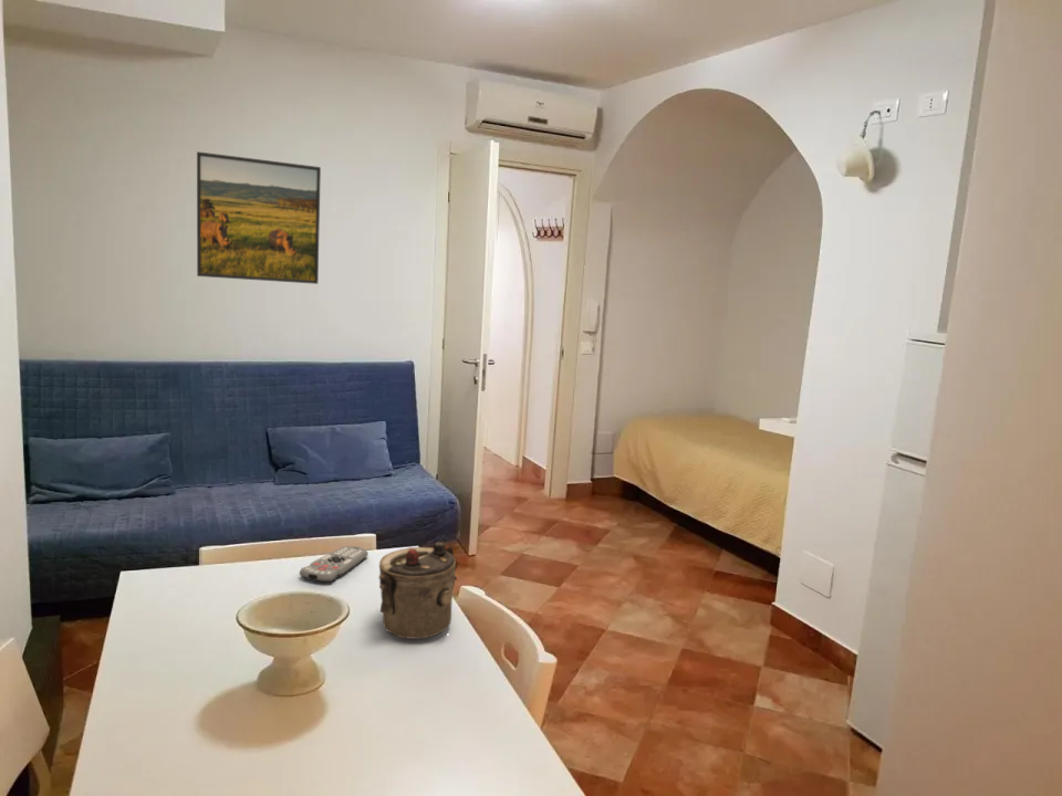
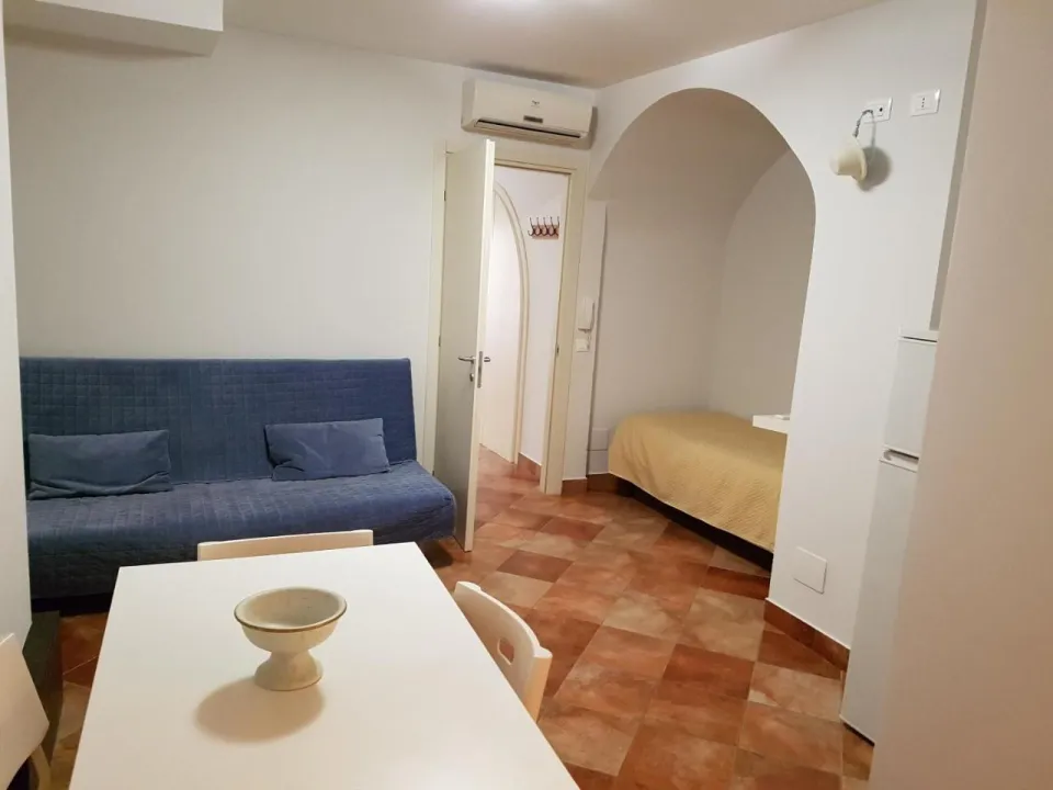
- teapot (417, 586)
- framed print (260, 220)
- remote control (336, 563)
